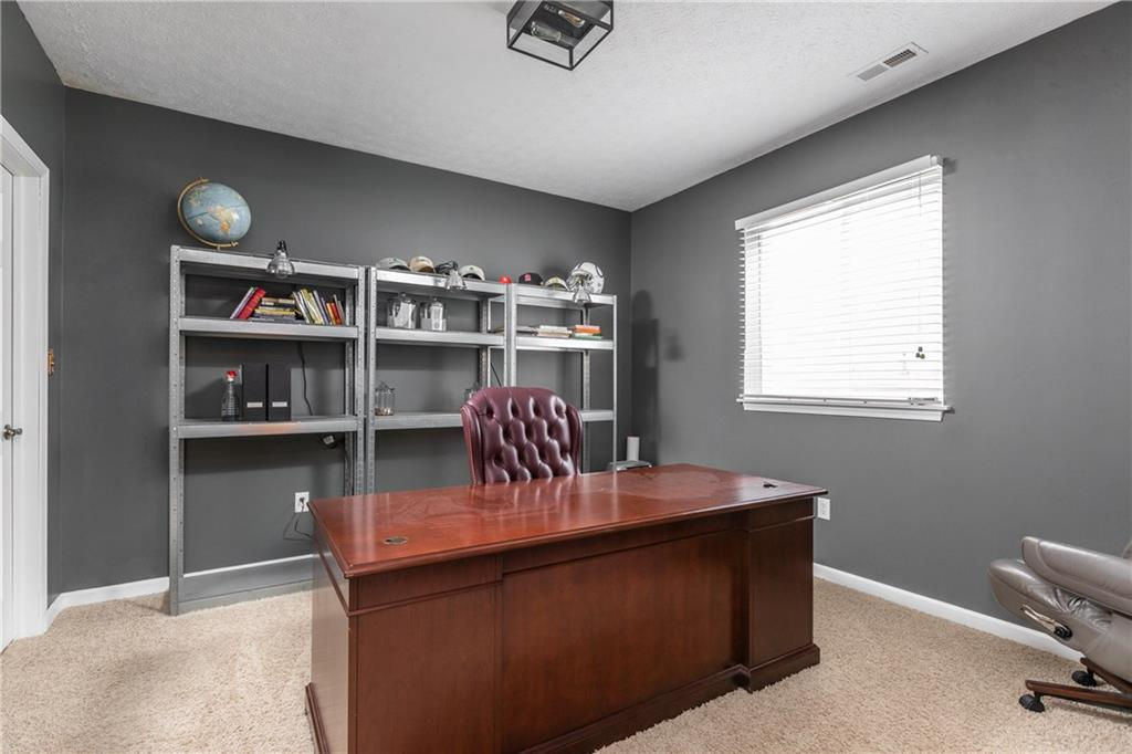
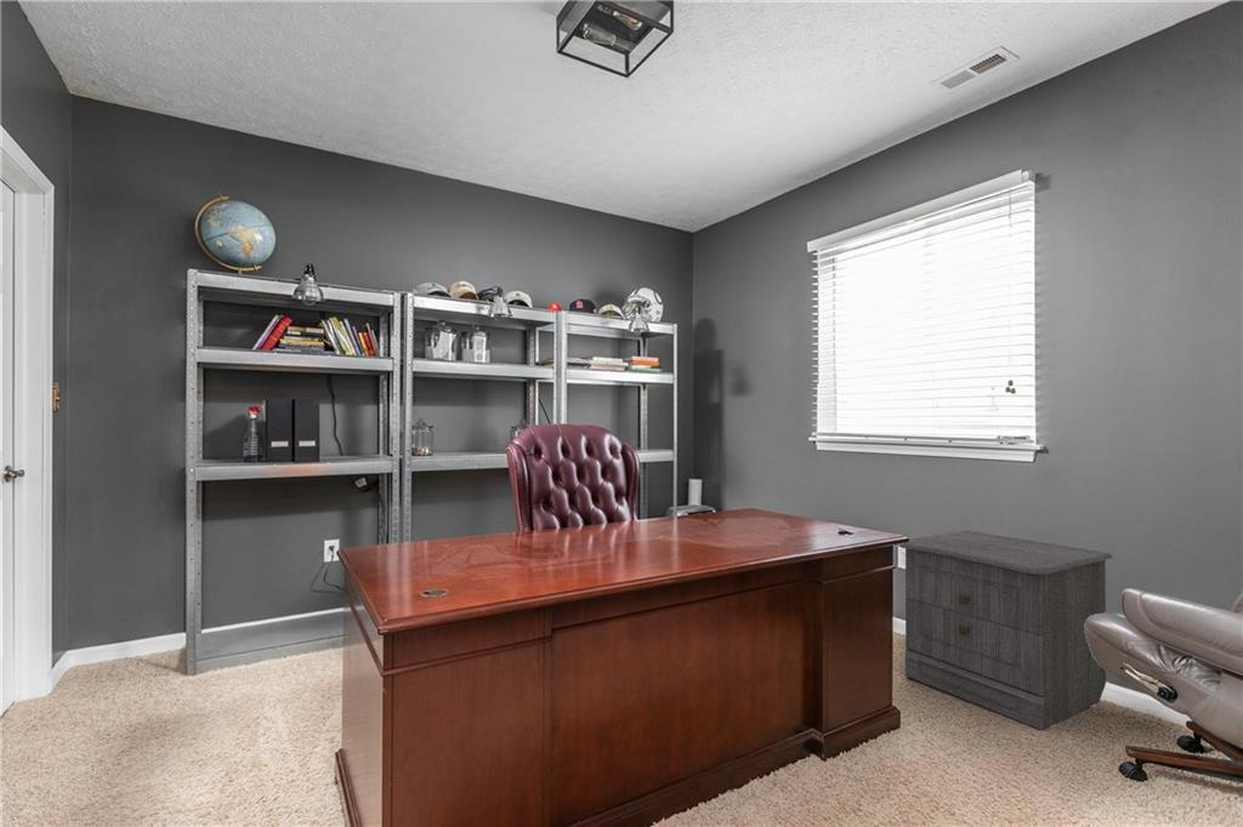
+ nightstand (997, 617)
